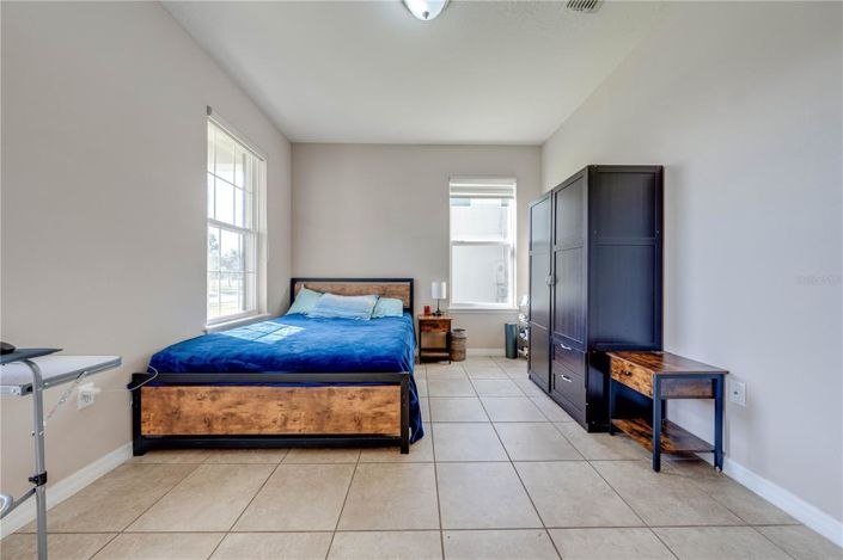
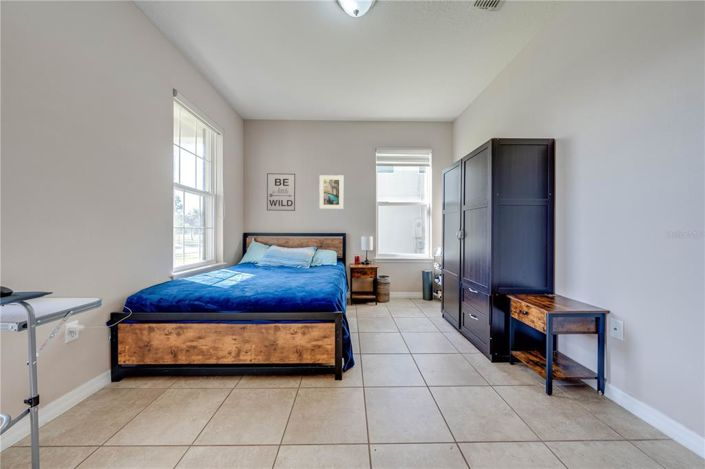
+ wall art (281, 192)
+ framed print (331, 192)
